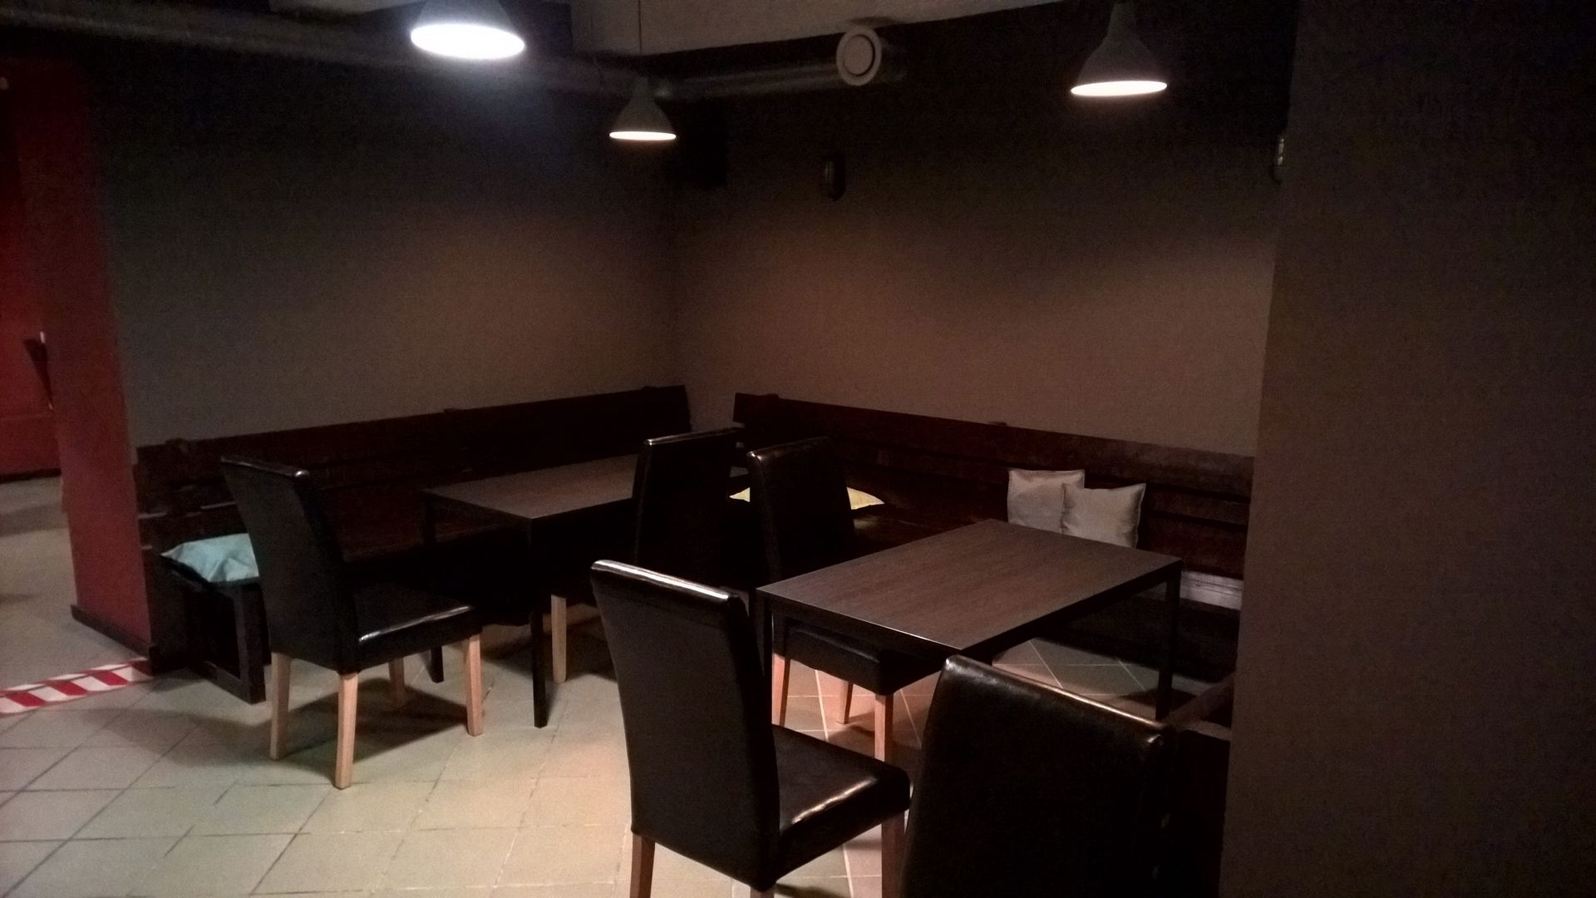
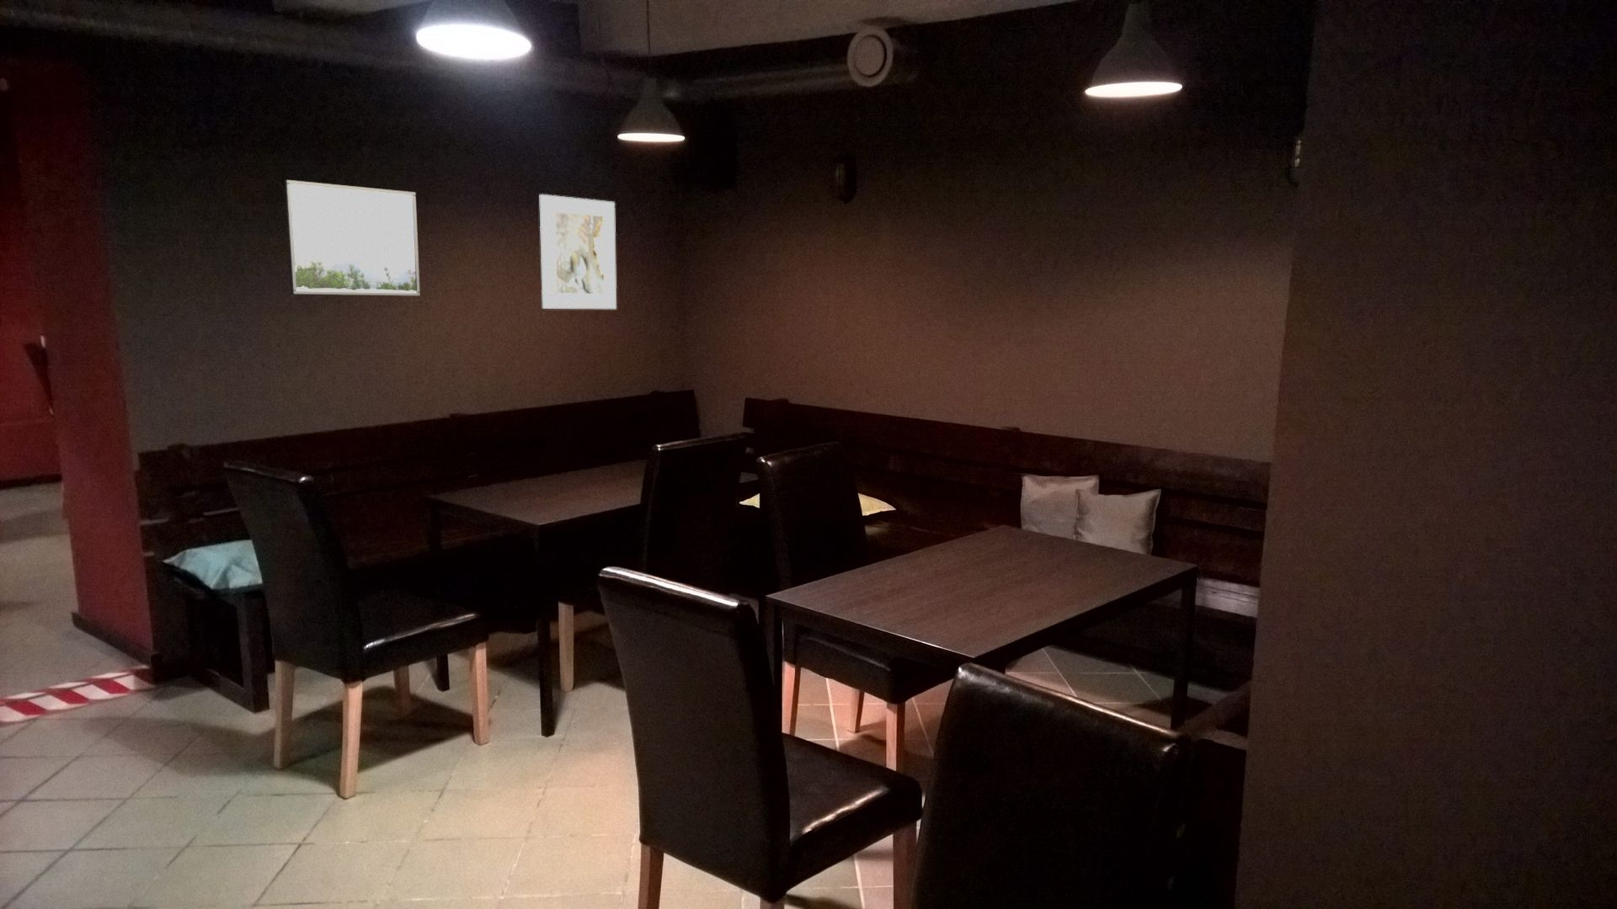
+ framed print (580, 253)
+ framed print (355, 241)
